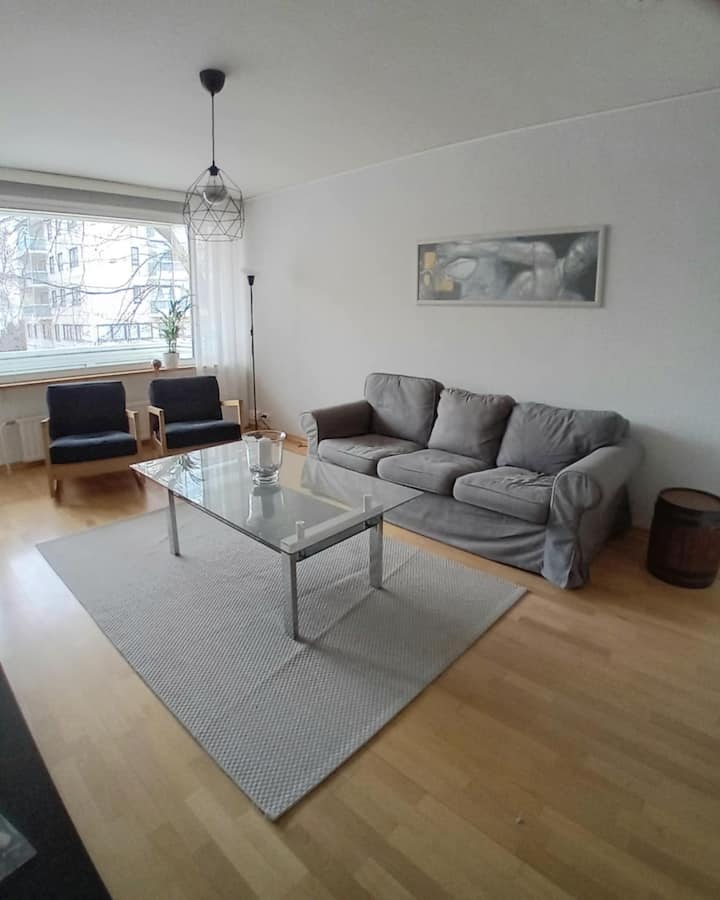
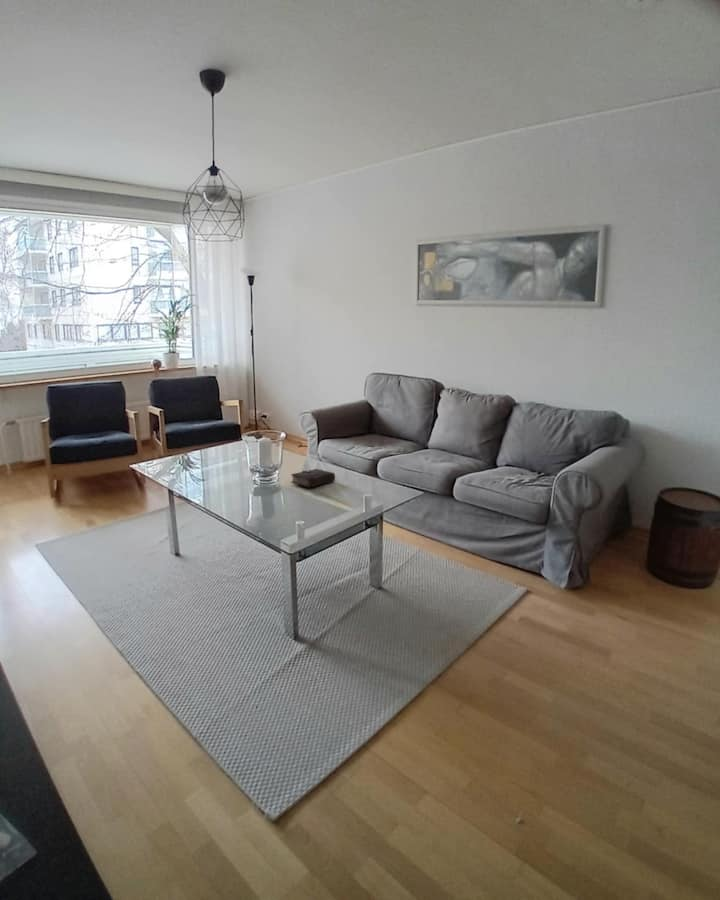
+ book (317, 476)
